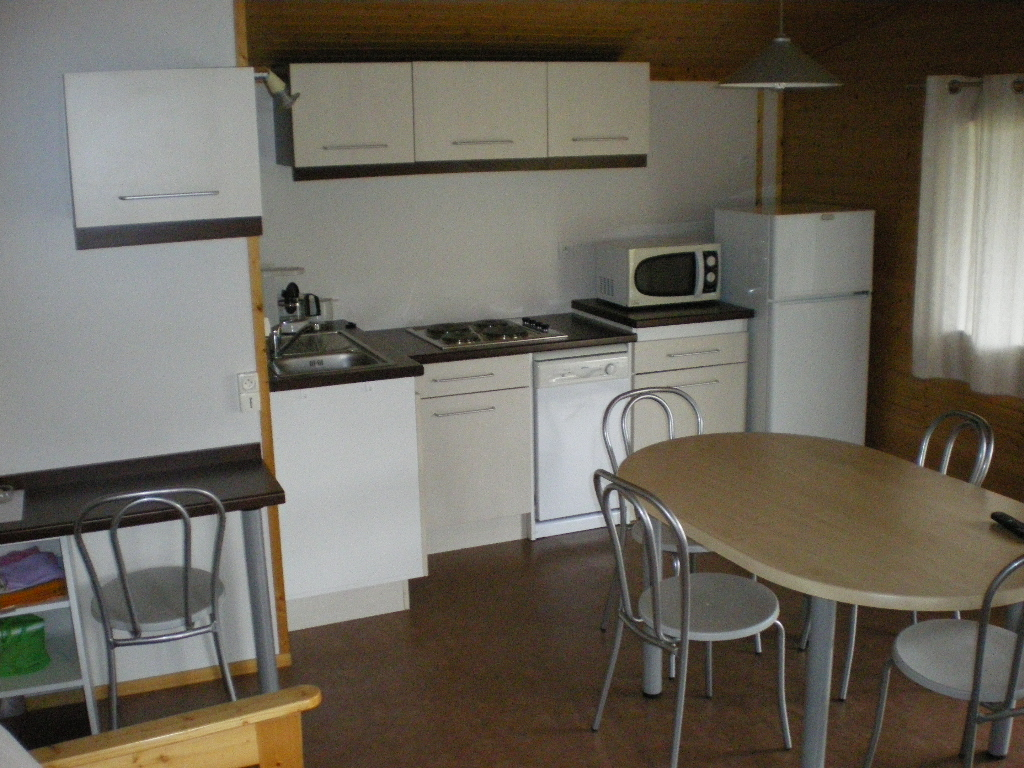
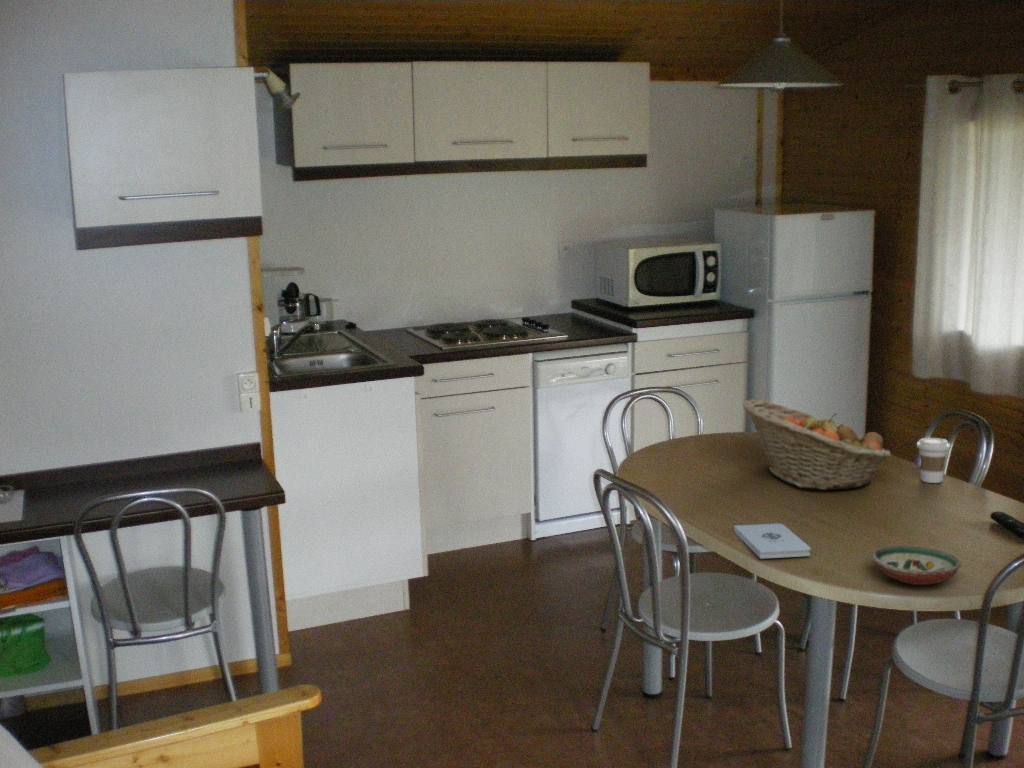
+ decorative bowl (915, 568)
+ notepad (771, 540)
+ fruit basket (813, 440)
+ coffee cup (932, 460)
